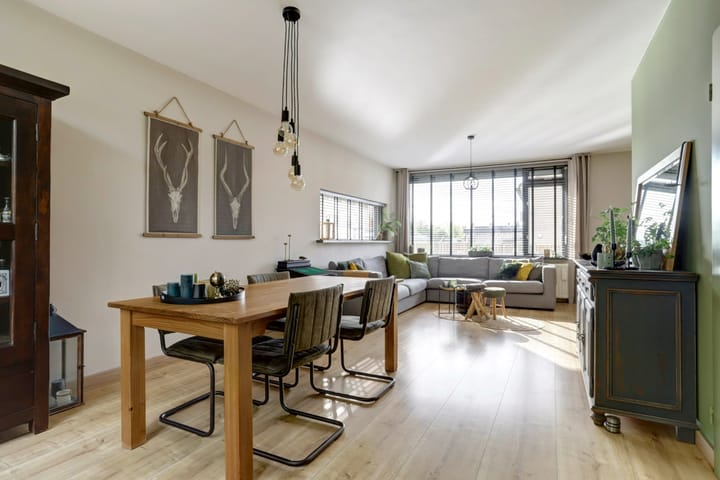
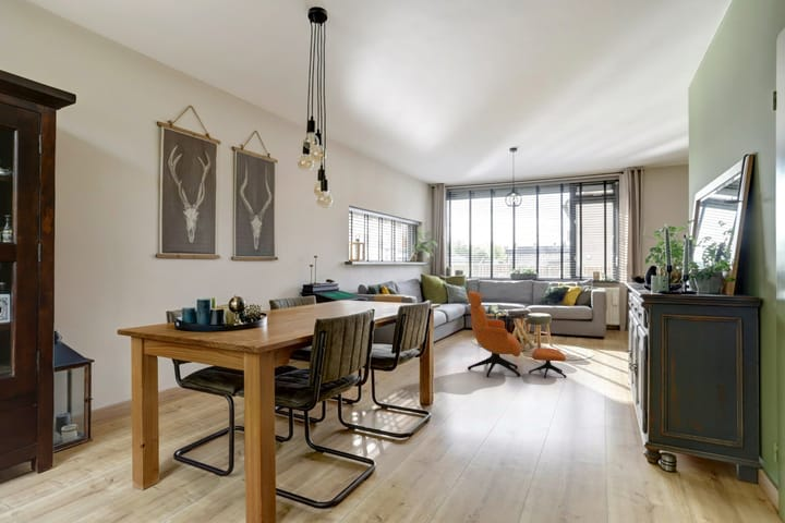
+ armchair (511, 335)
